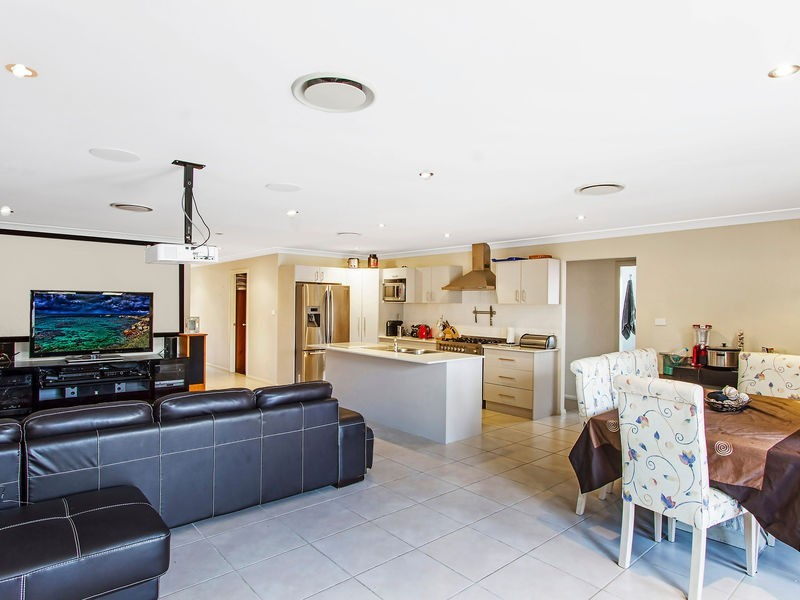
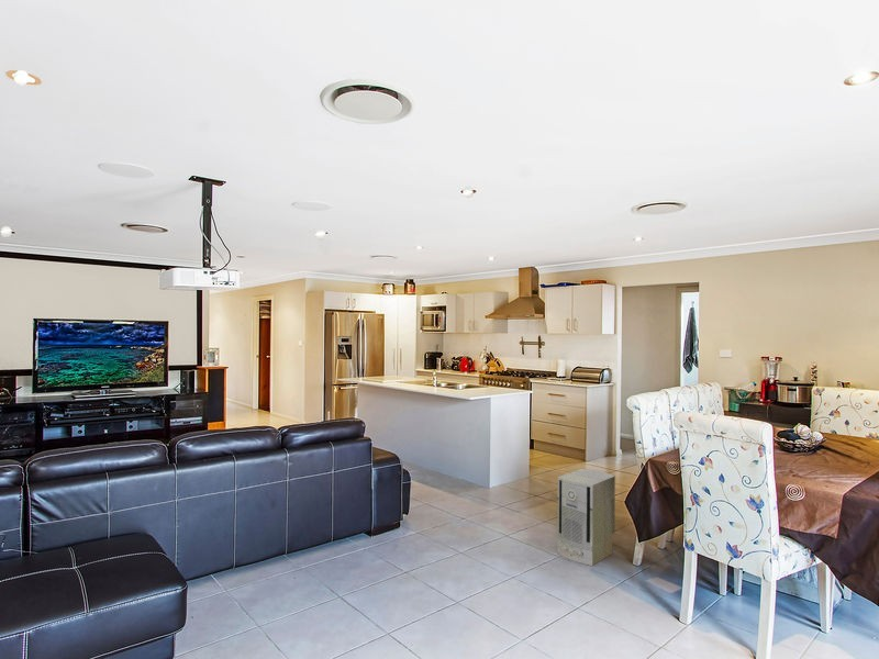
+ air purifier (586, 514)
